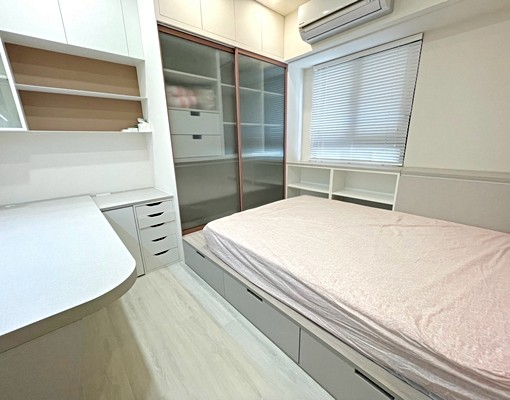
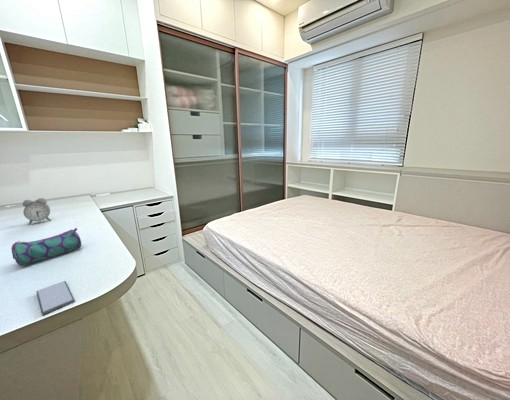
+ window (55, 296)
+ pencil case (48, 245)
+ alarm clock (37, 210)
